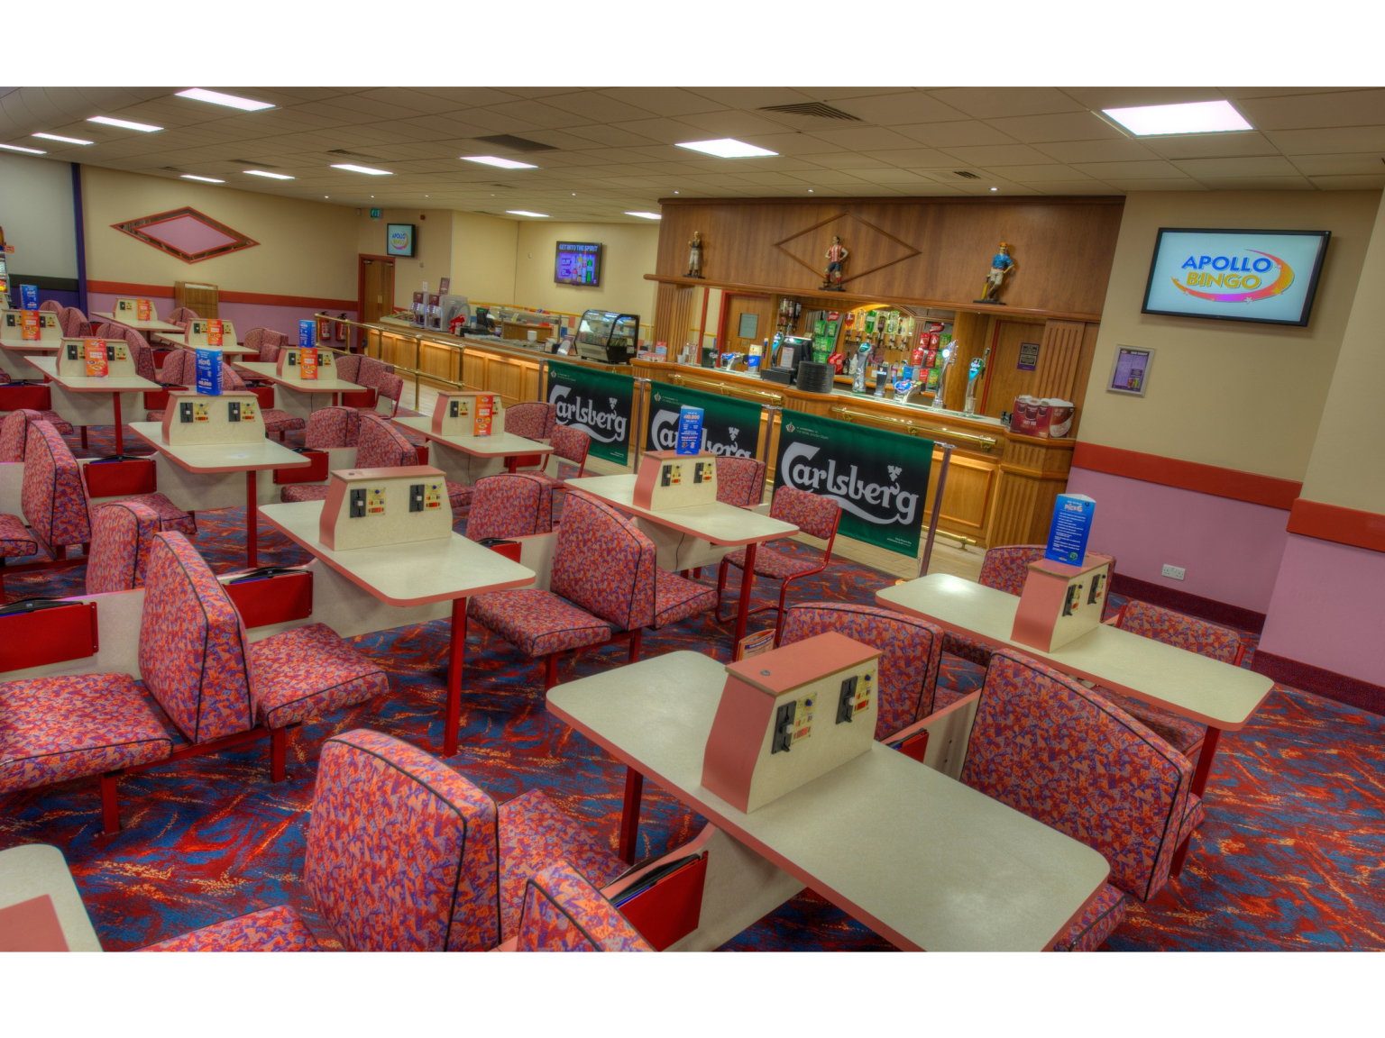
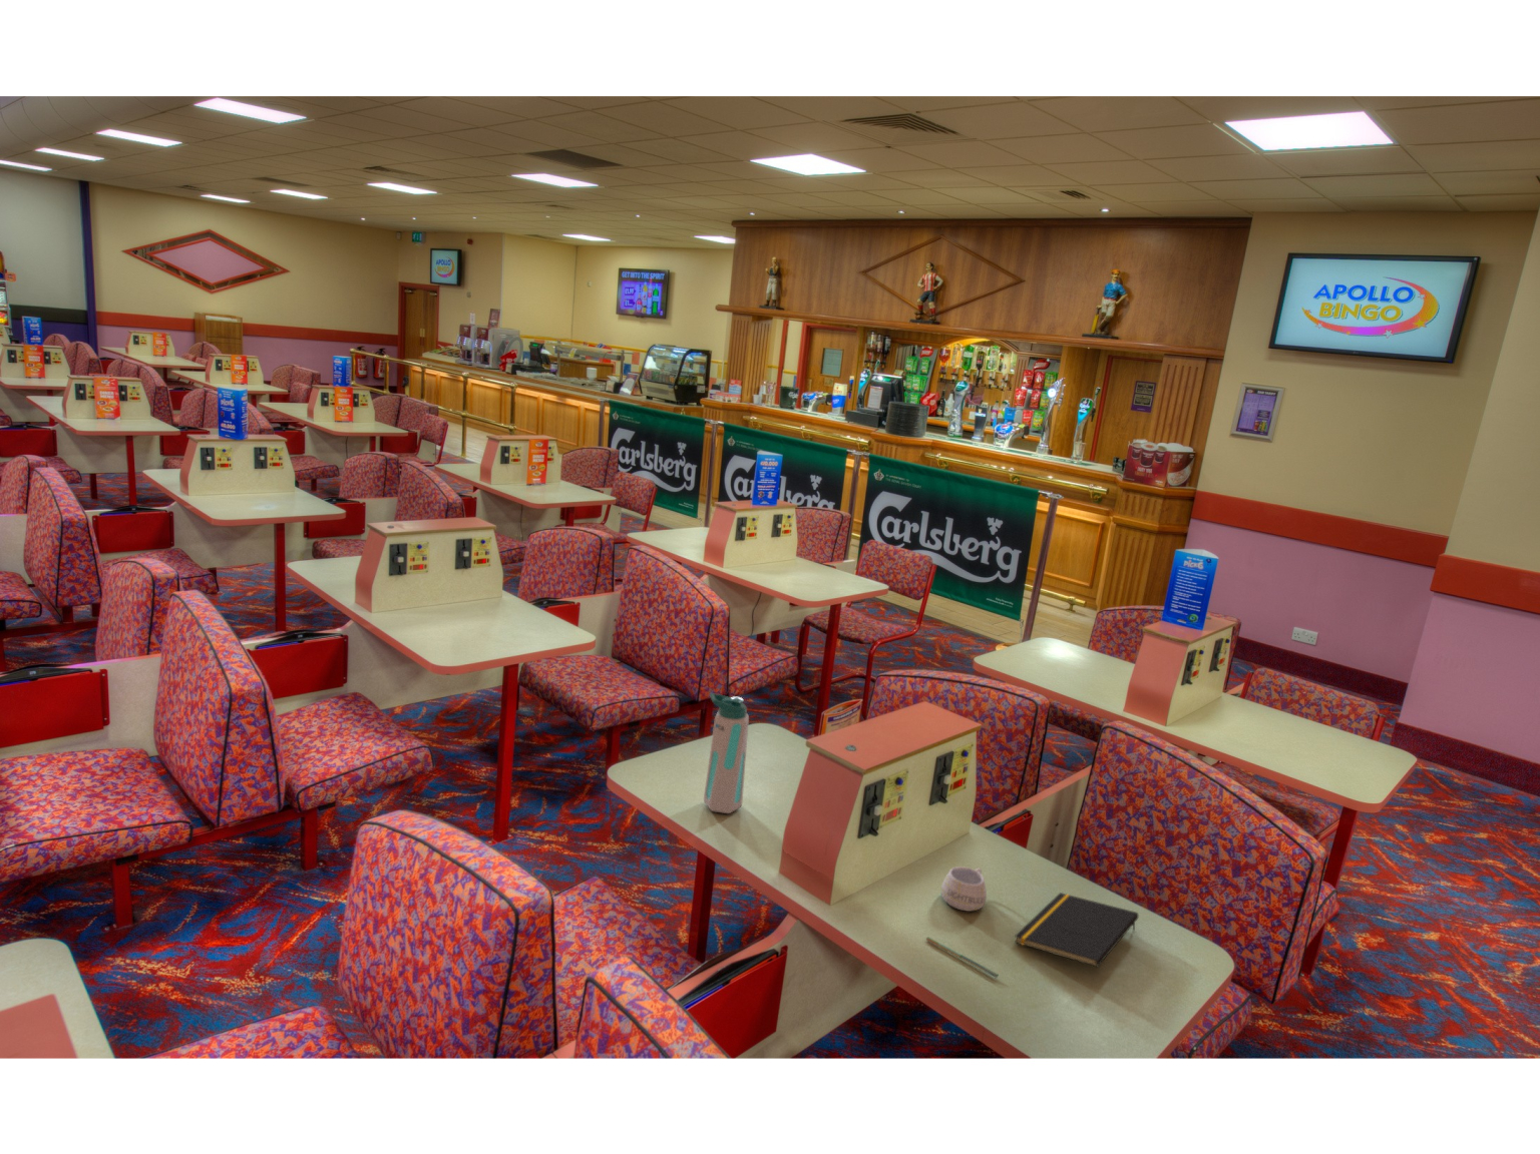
+ notepad (1077, 926)
+ pen (960, 956)
+ water bottle (725, 753)
+ mug (966, 886)
